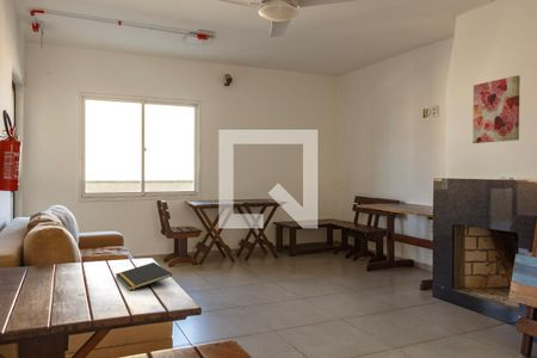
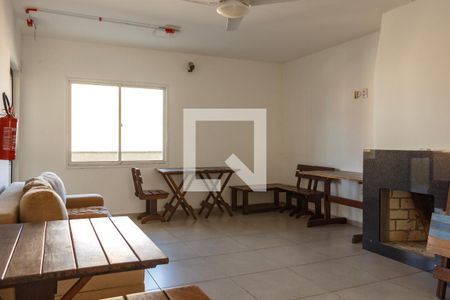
- notepad (142, 274)
- wall art (494, 111)
